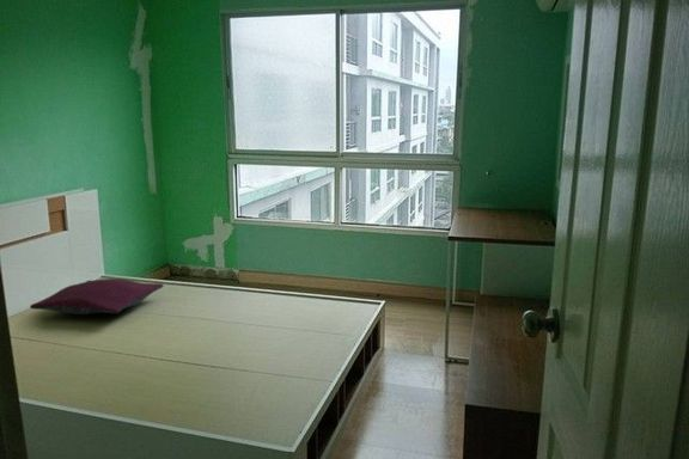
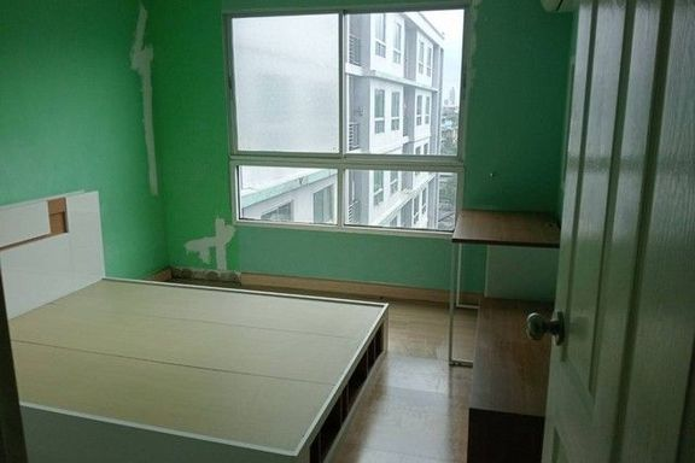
- pillow (100, 295)
